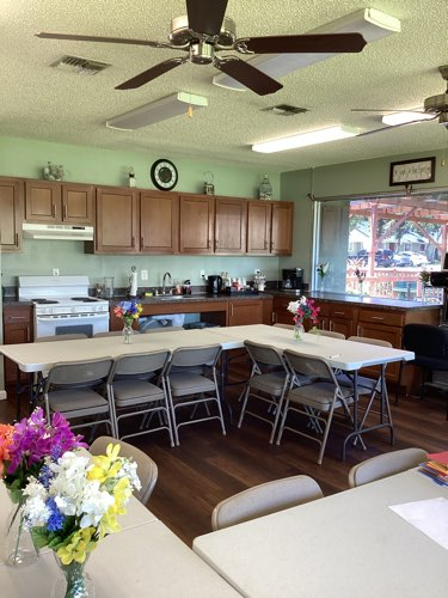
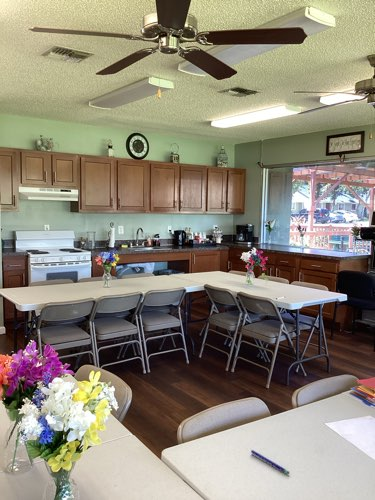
+ pen (269, 461)
